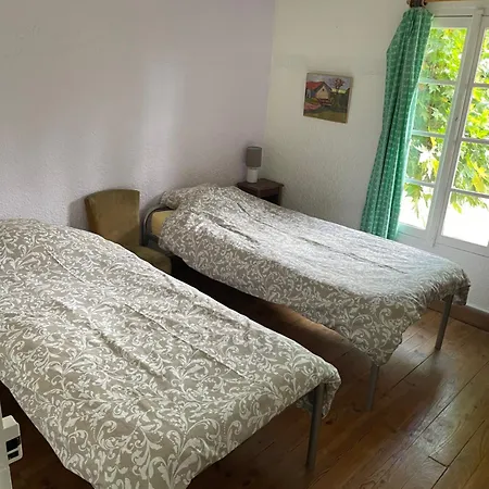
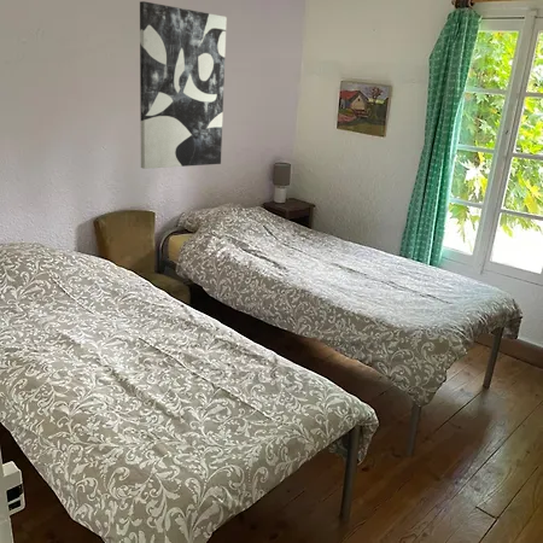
+ wall art (183, 91)
